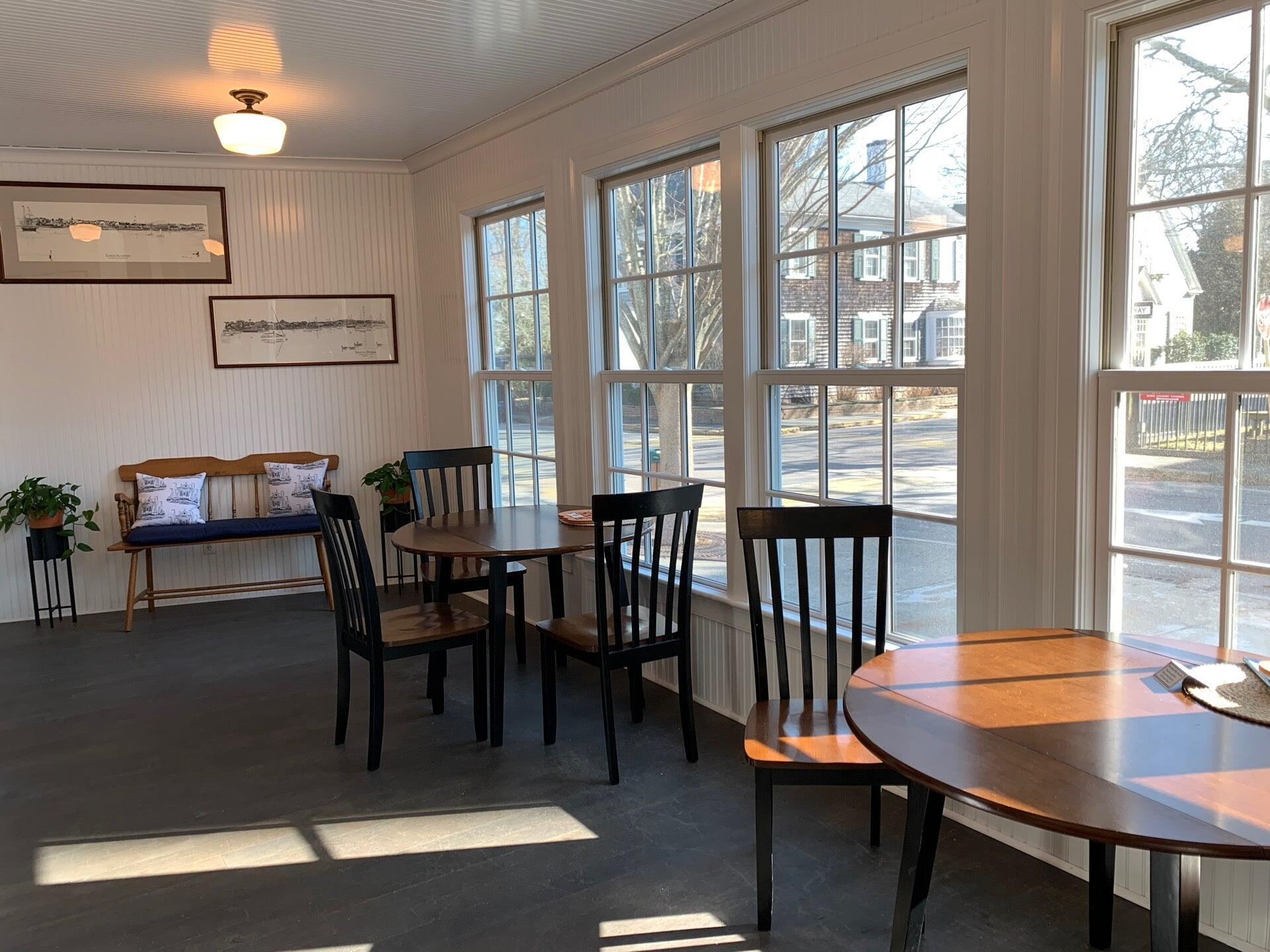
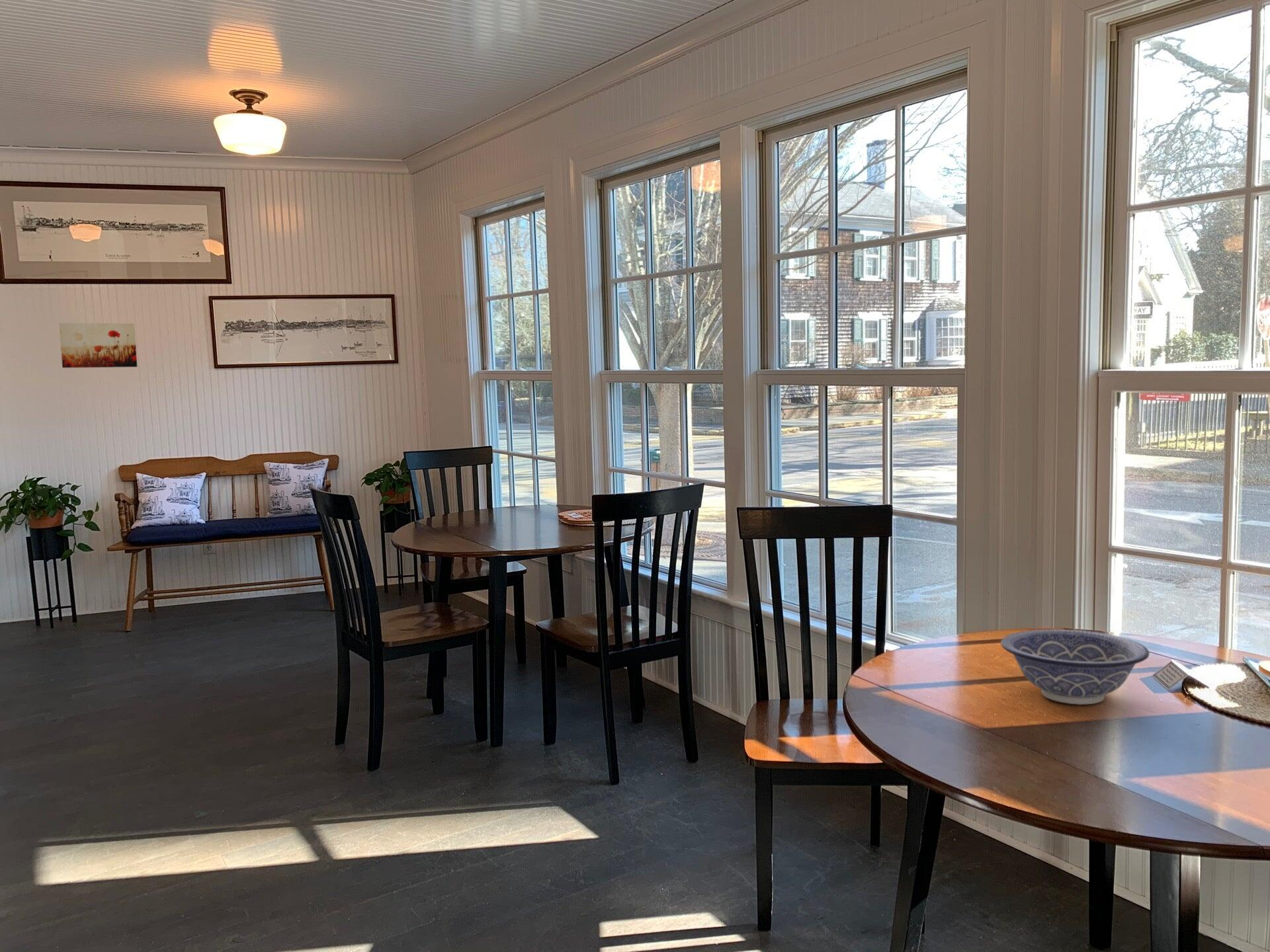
+ decorative bowl (1072, 670)
+ wall art (99, 345)
